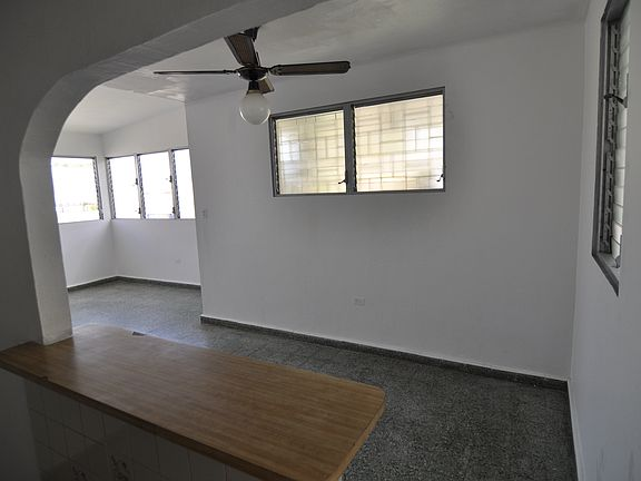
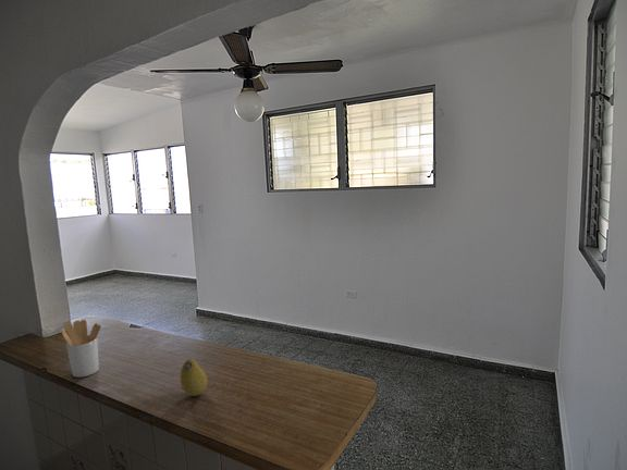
+ utensil holder (81, 346)
+ fruit (193, 376)
